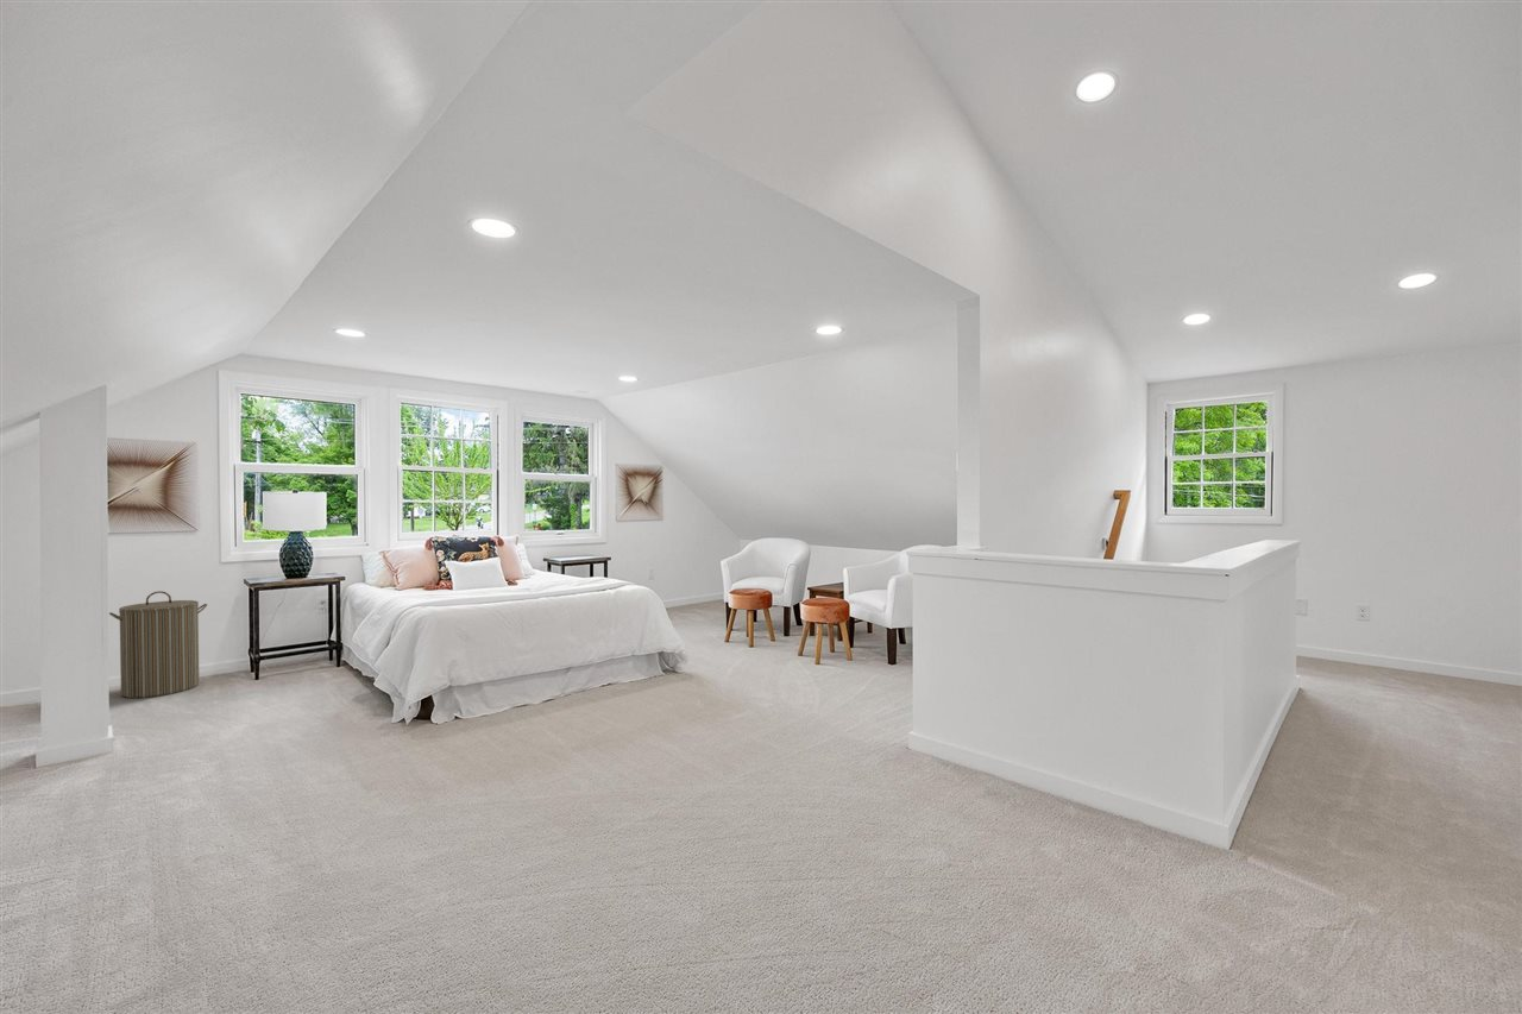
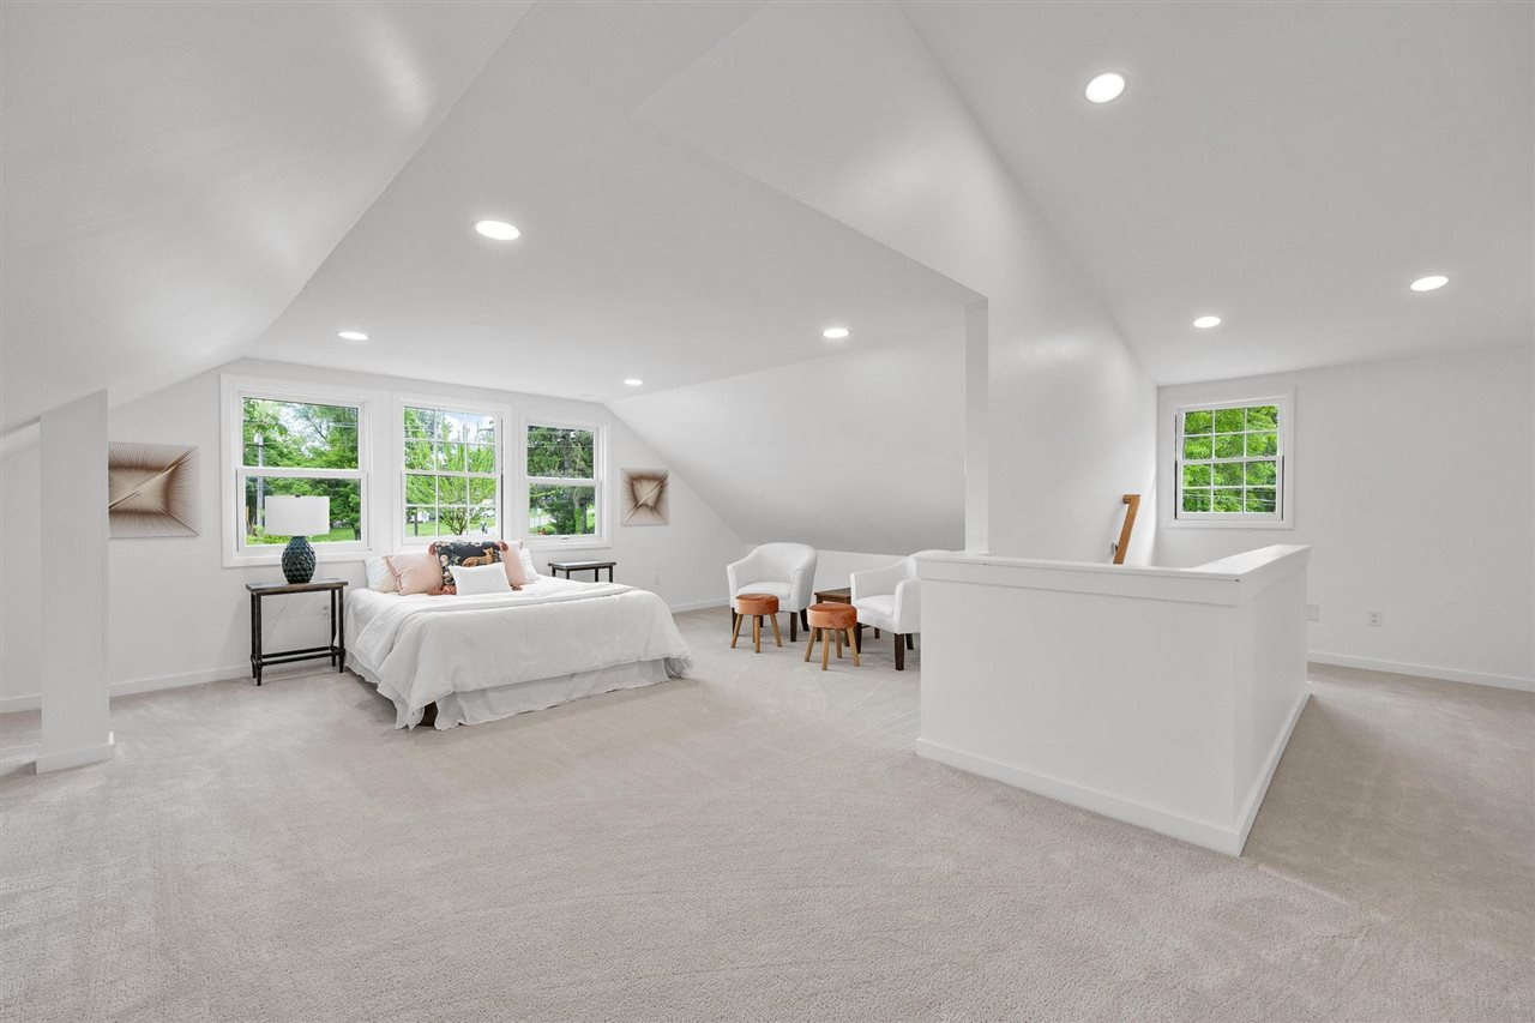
- laundry hamper (161, 640)
